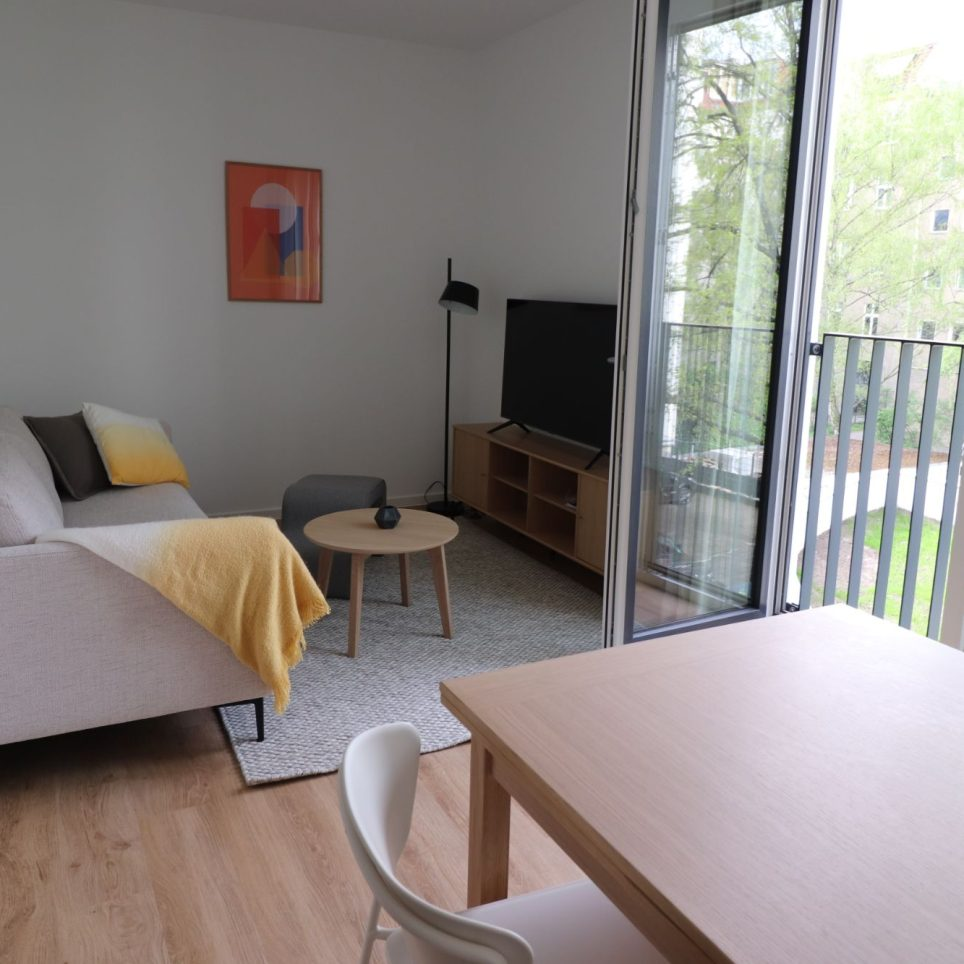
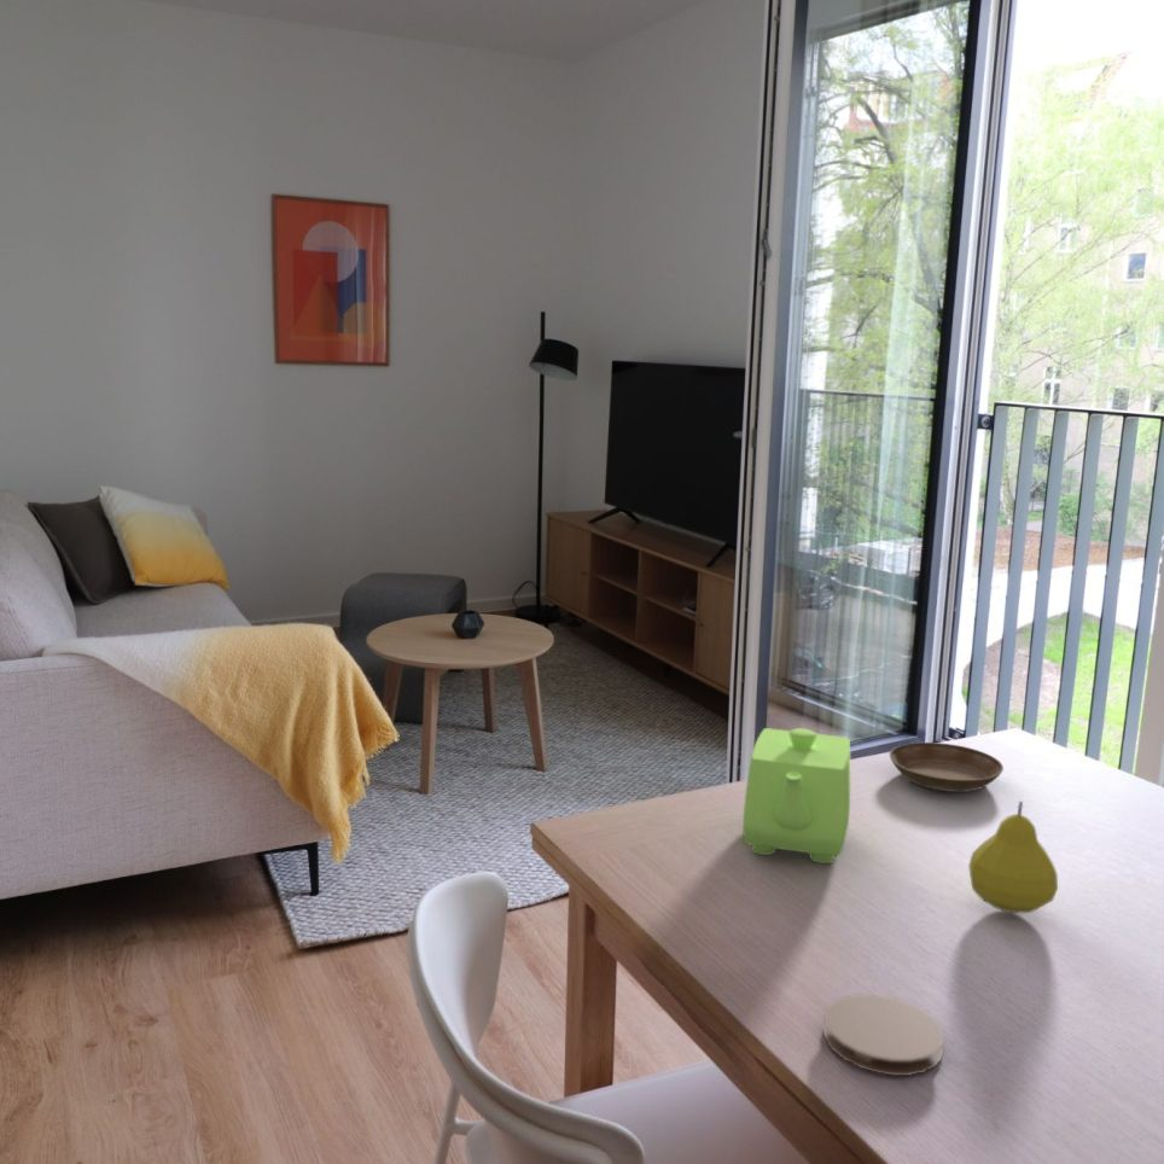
+ coaster (883, 1032)
+ saucer (944, 768)
+ teapot (797, 792)
+ fruit (1014, 856)
